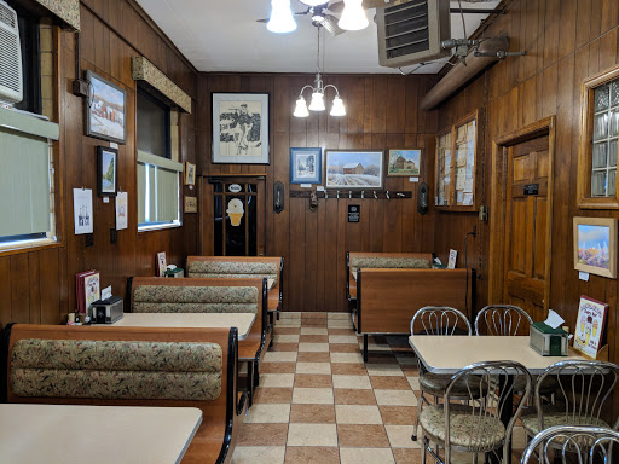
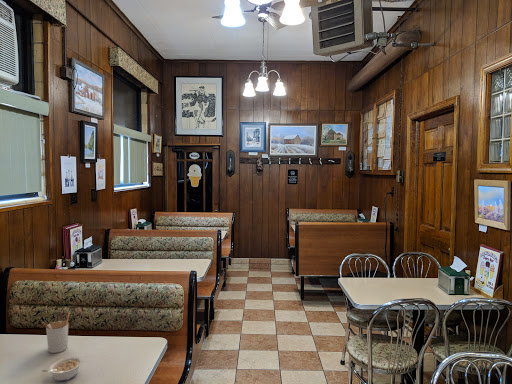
+ legume (65, 369)
+ utensil holder (58, 333)
